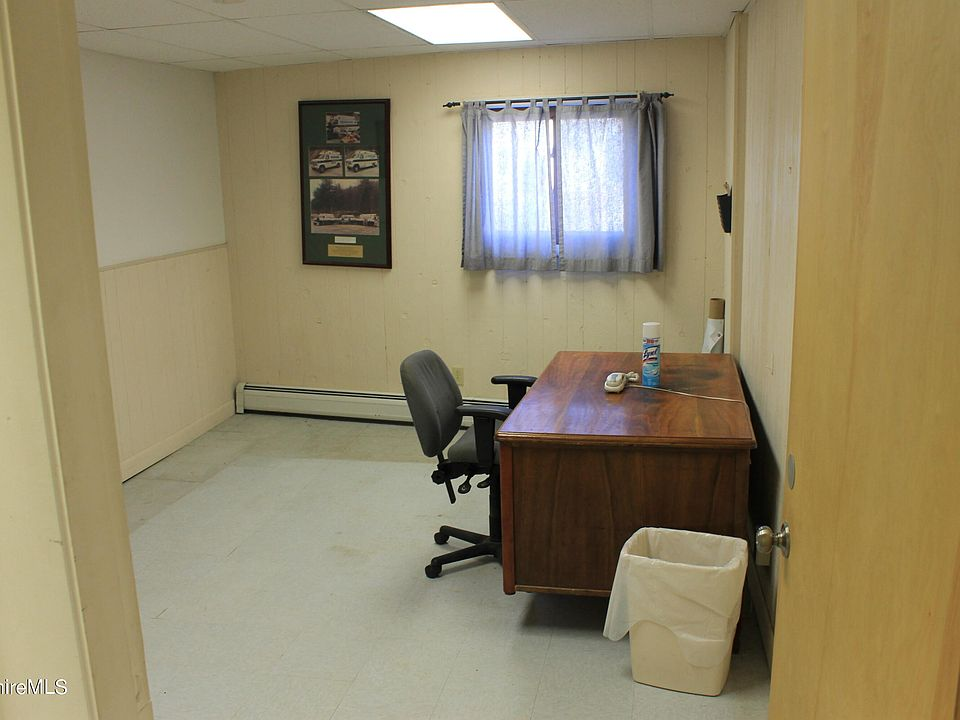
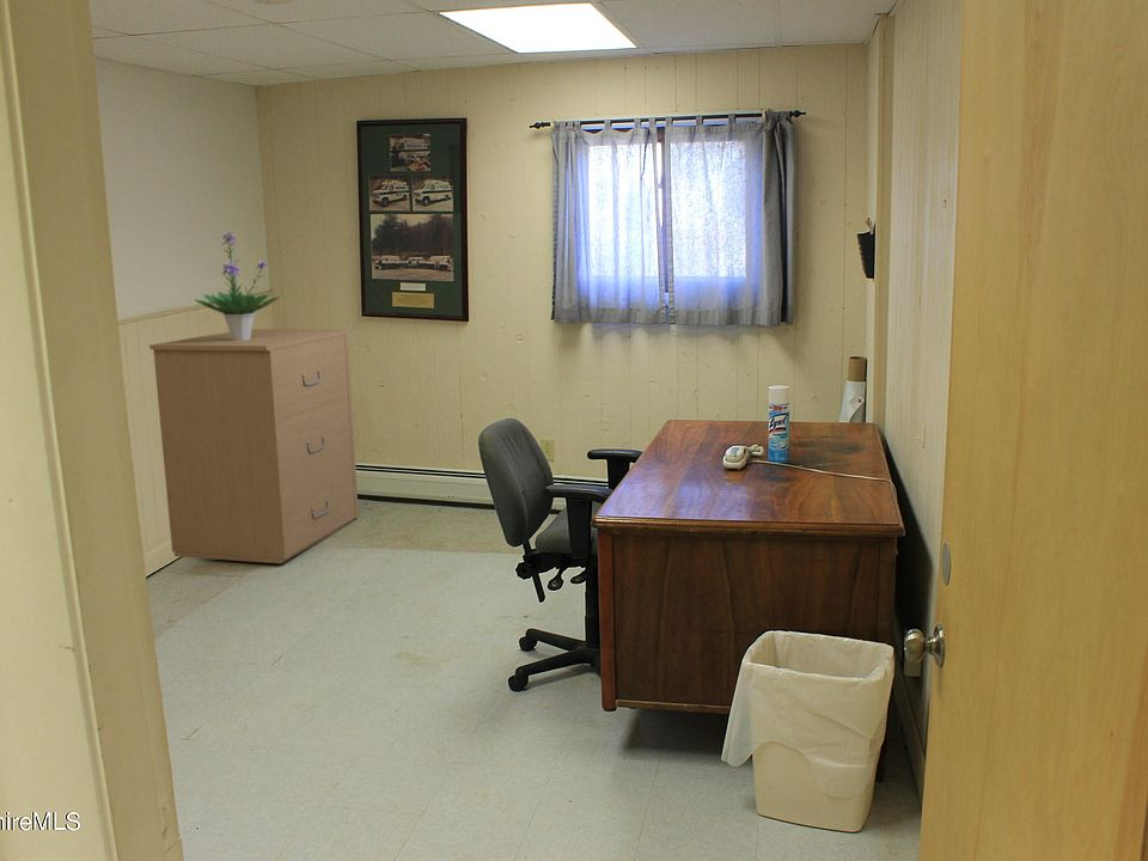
+ potted plant (234, 285)
+ filing cabinet (263, 438)
